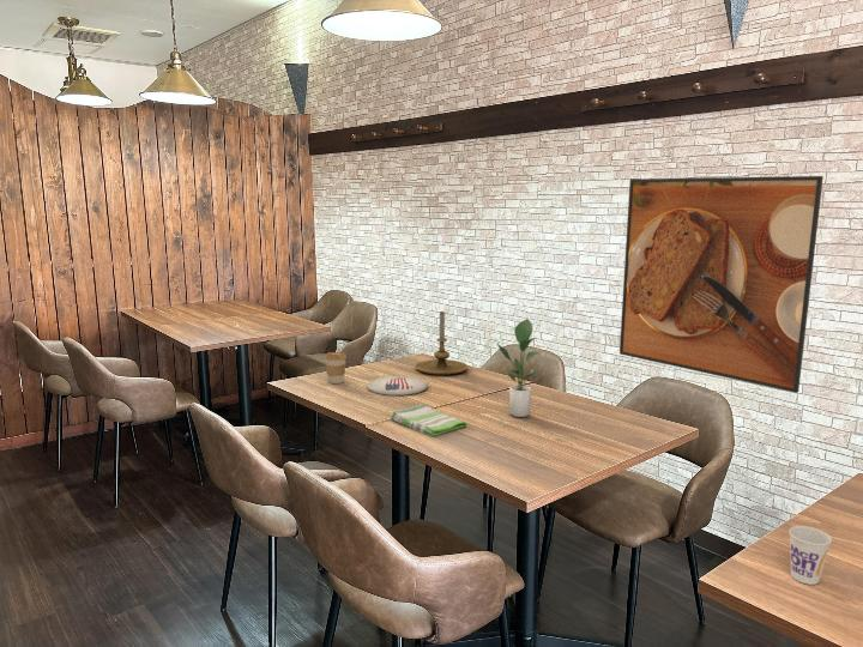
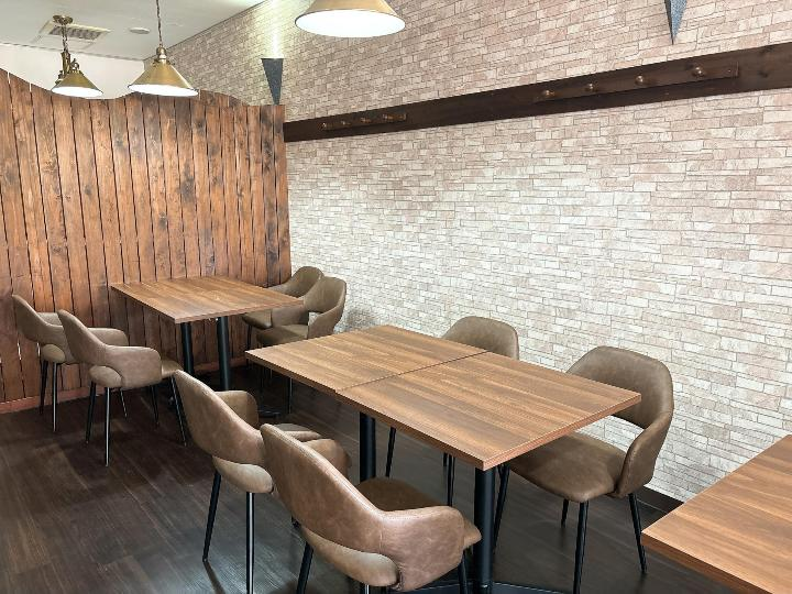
- coffee cup (336, 367)
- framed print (707, 277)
- plate (397, 385)
- potted plant (518, 369)
- cup (807, 556)
- dish towel (428, 418)
- candle holder (441, 340)
